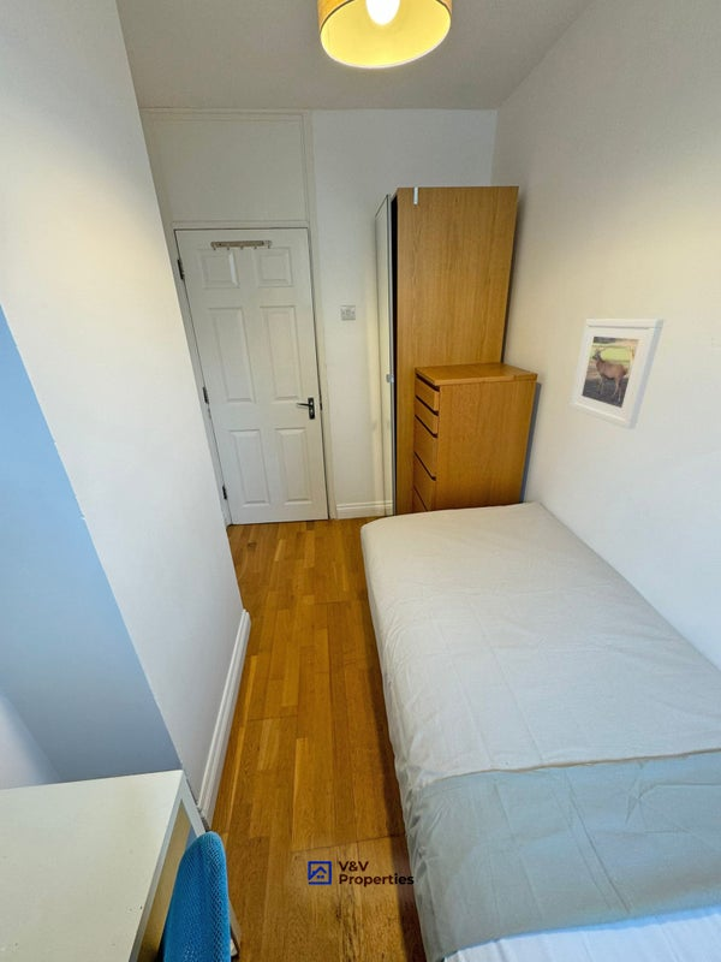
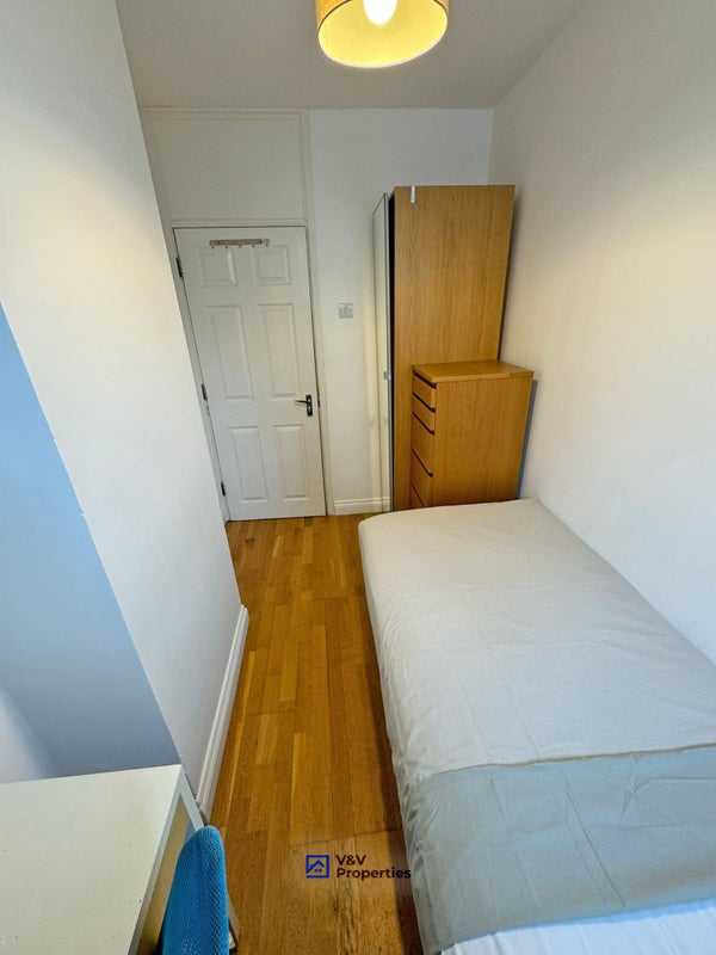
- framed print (608, 370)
